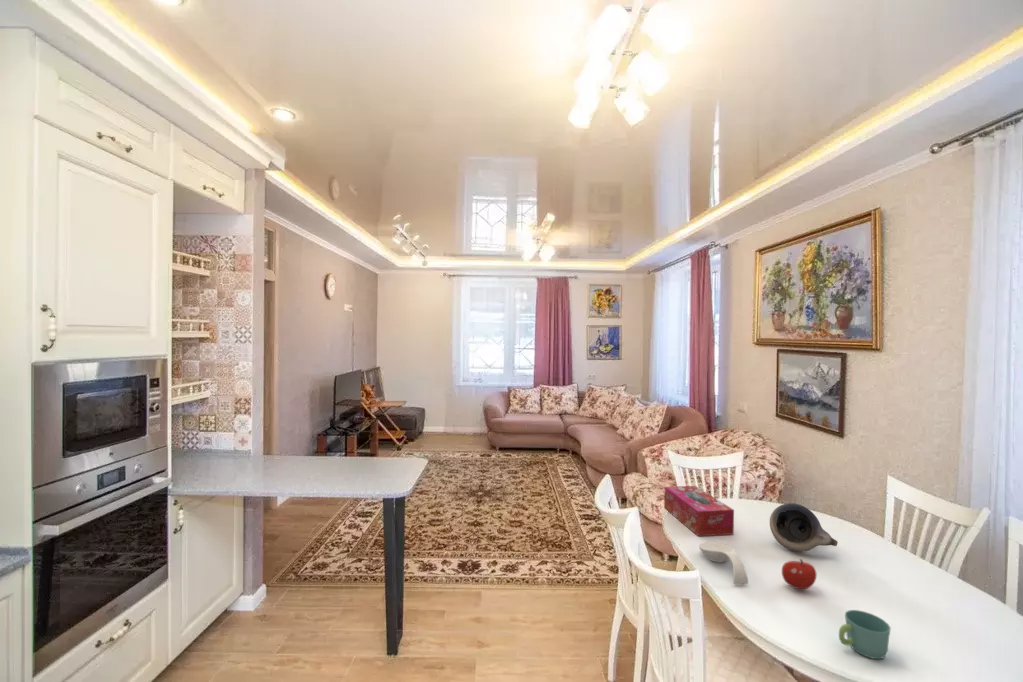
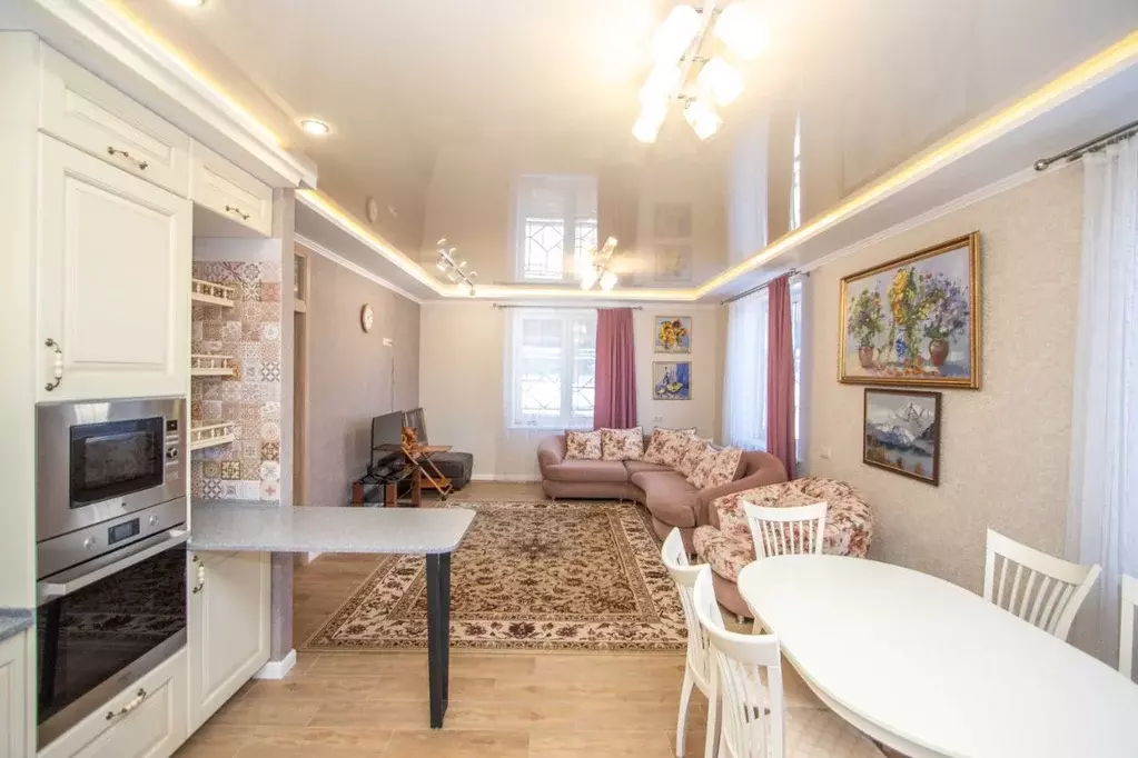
- spoon rest (724, 556)
- teapot (799, 522)
- tissue box (696, 509)
- mug (861, 635)
- fruit (798, 572)
